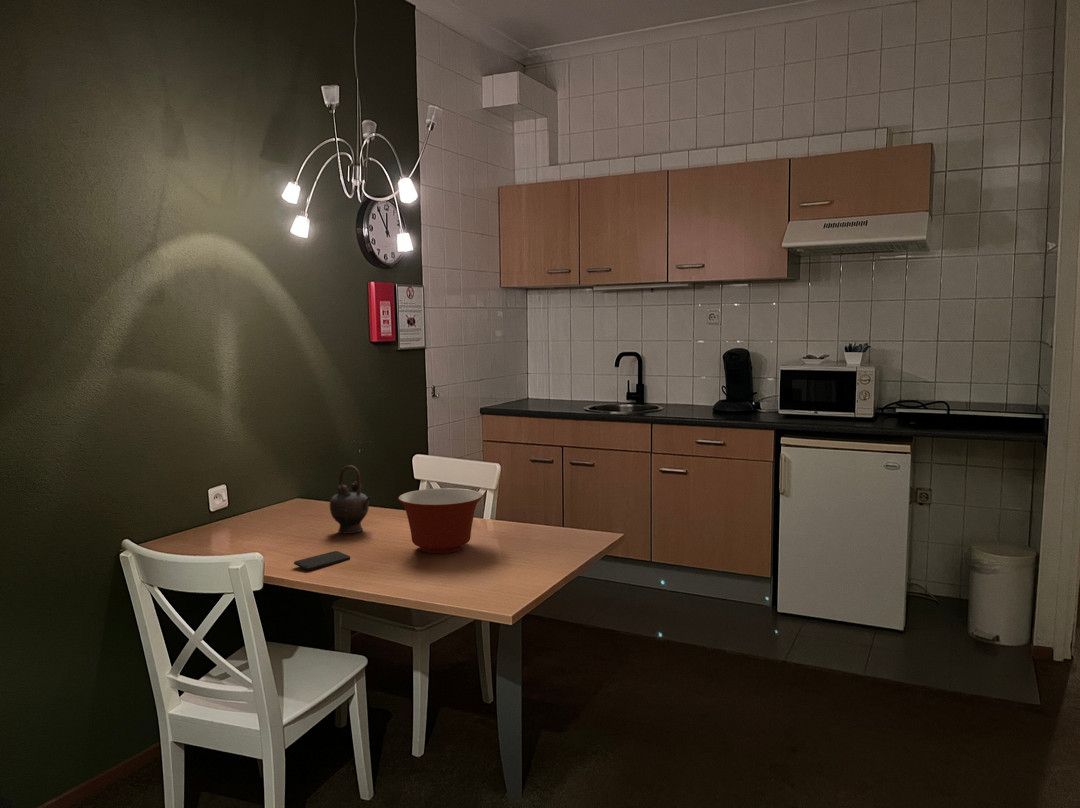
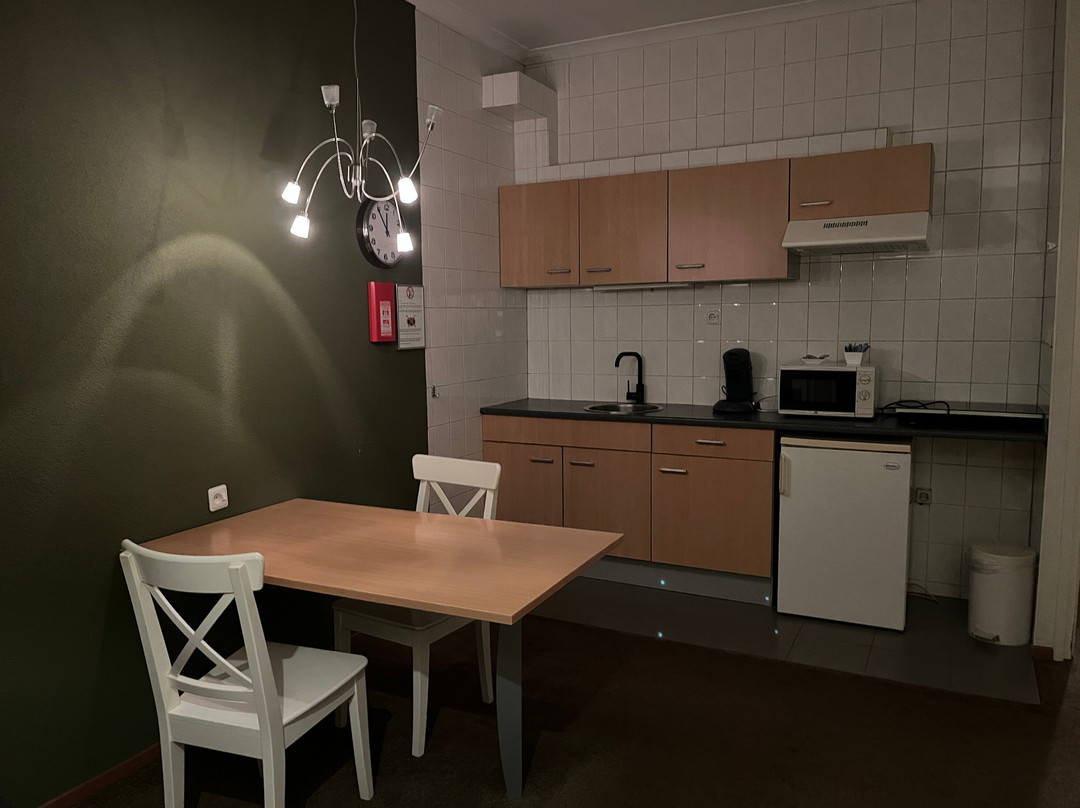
- mixing bowl (441, 521)
- teapot (352, 499)
- smartphone (322, 560)
